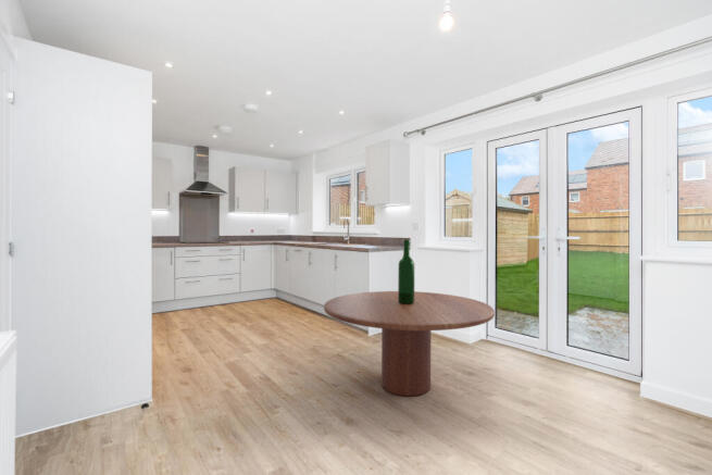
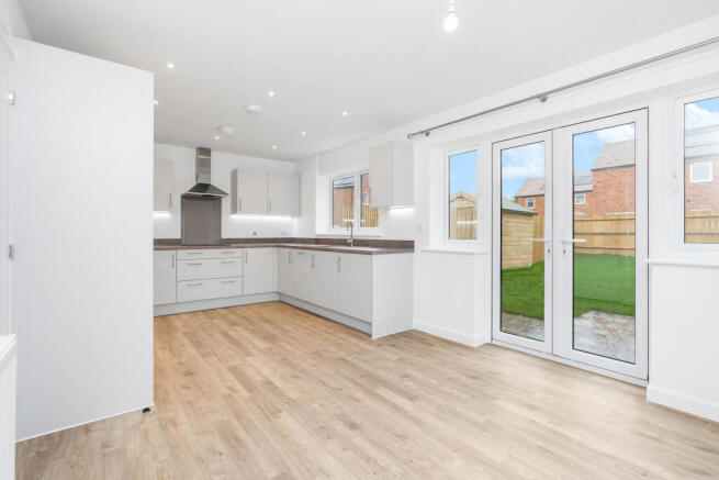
- dining table (405, 312)
